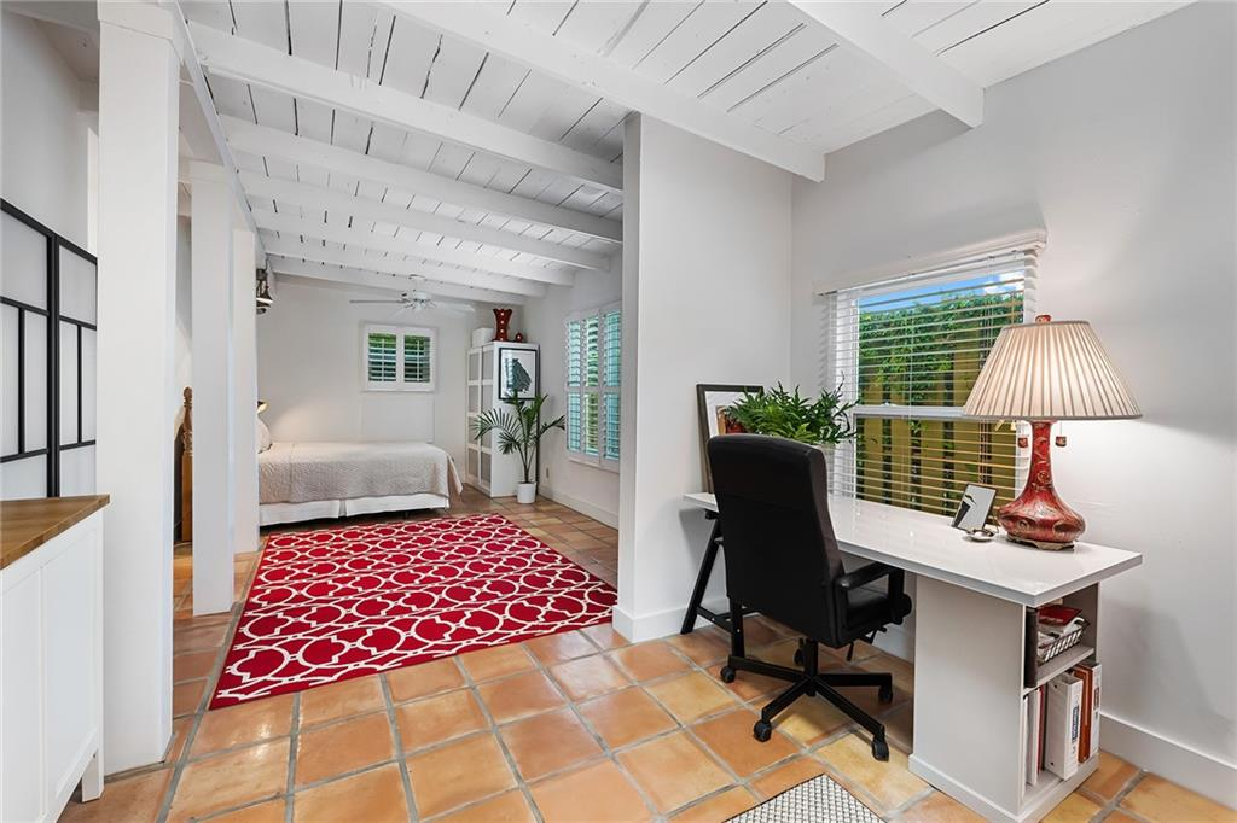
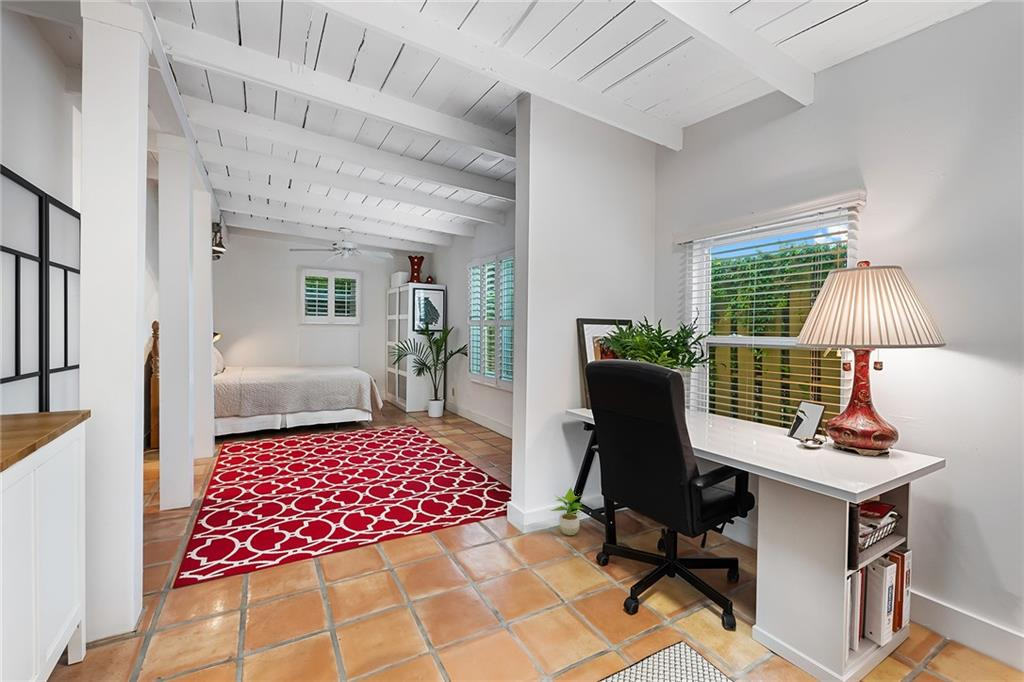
+ potted plant (567, 510)
